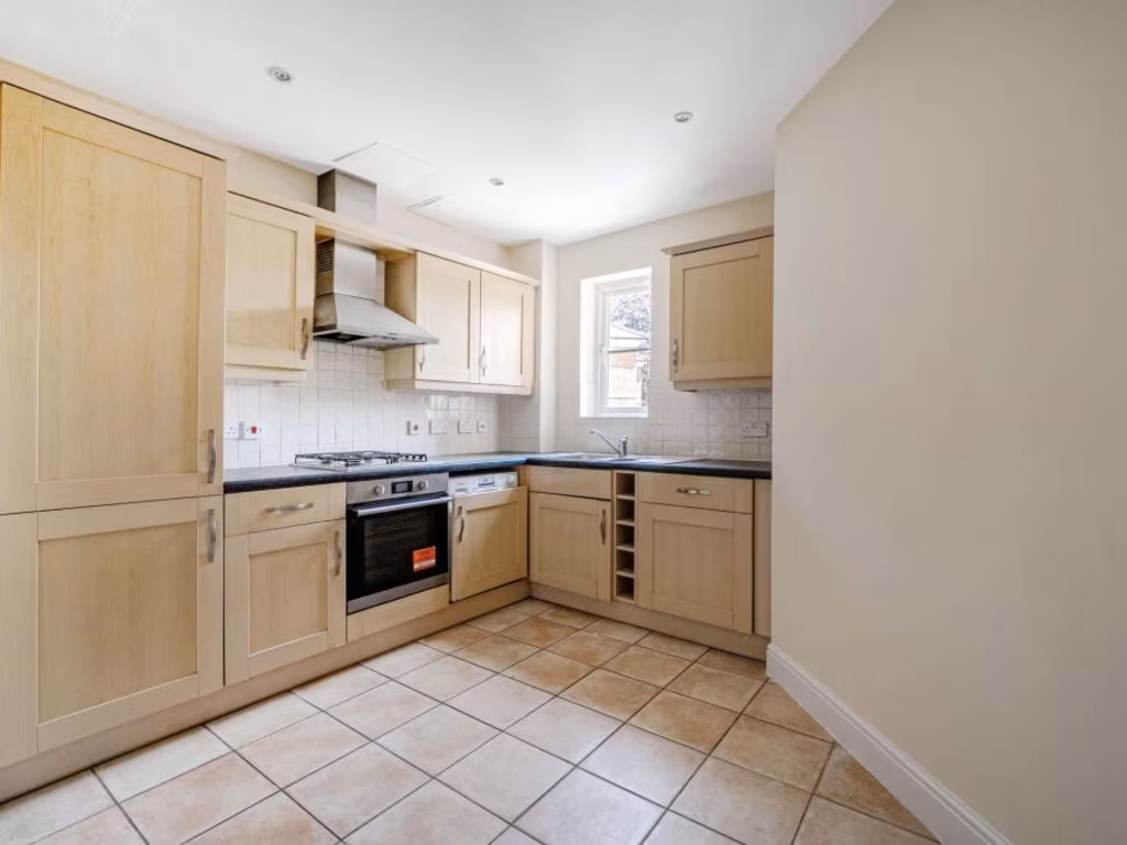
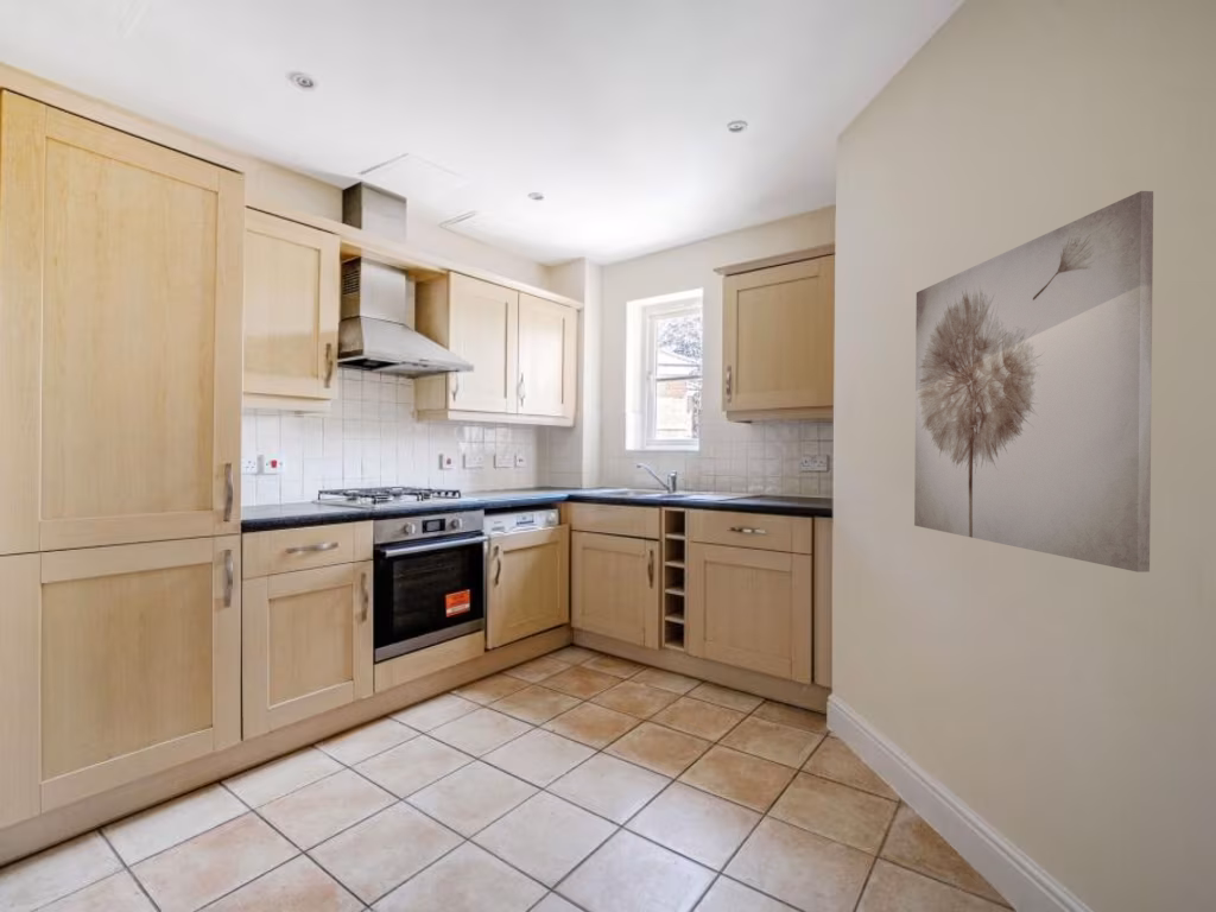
+ wall art (1005, 398)
